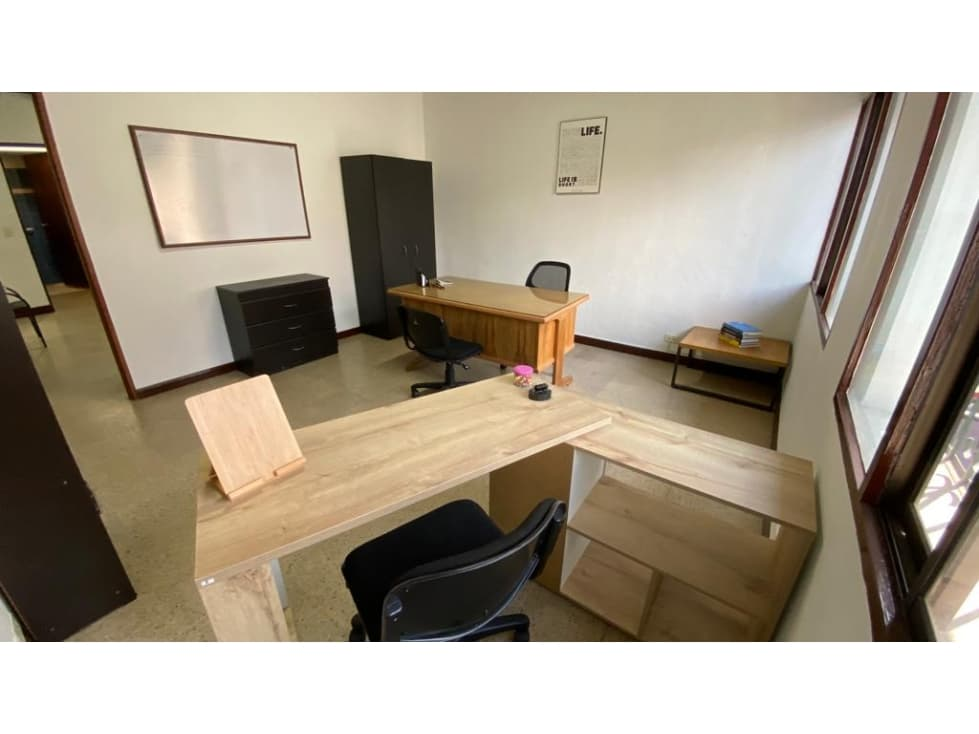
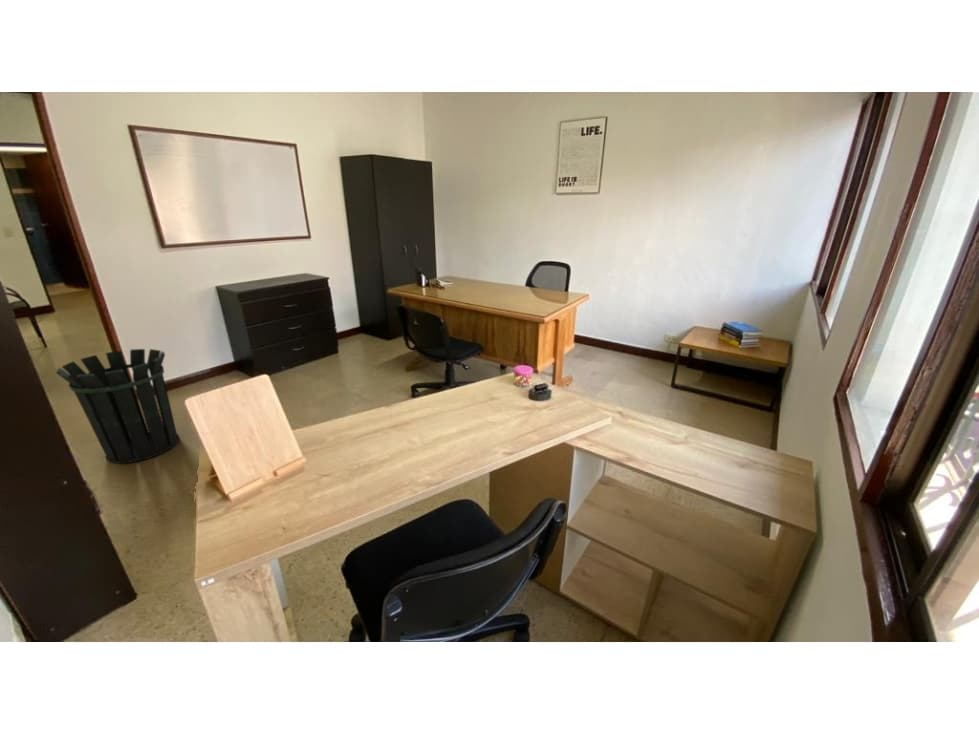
+ waste bin (129, 405)
